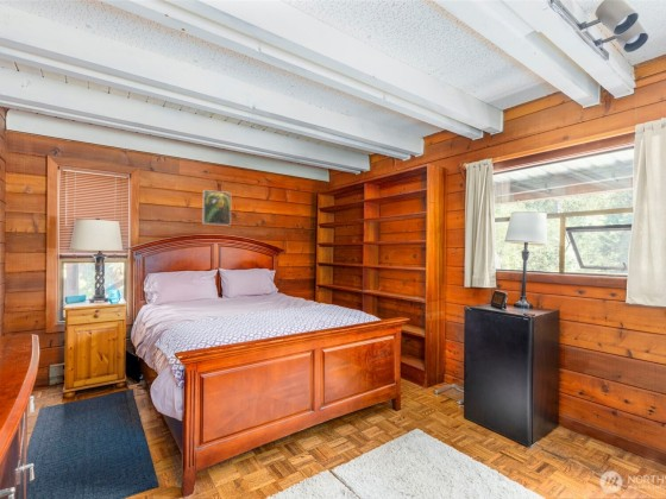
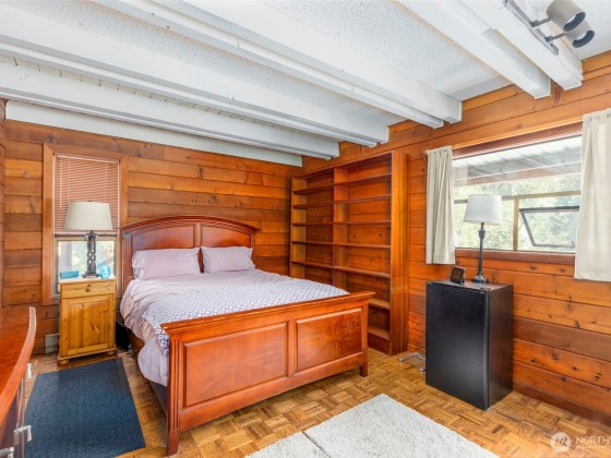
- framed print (216, 208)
